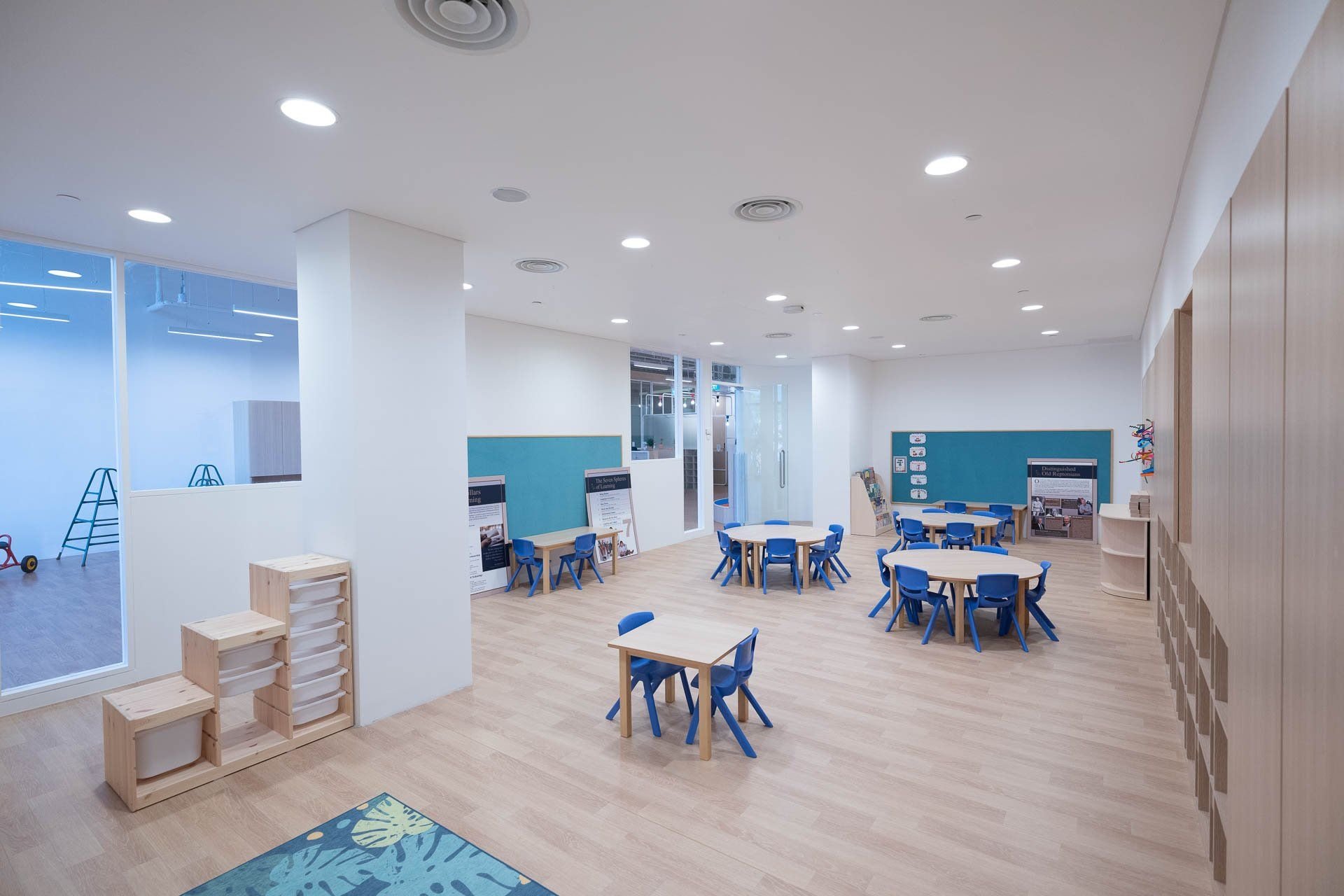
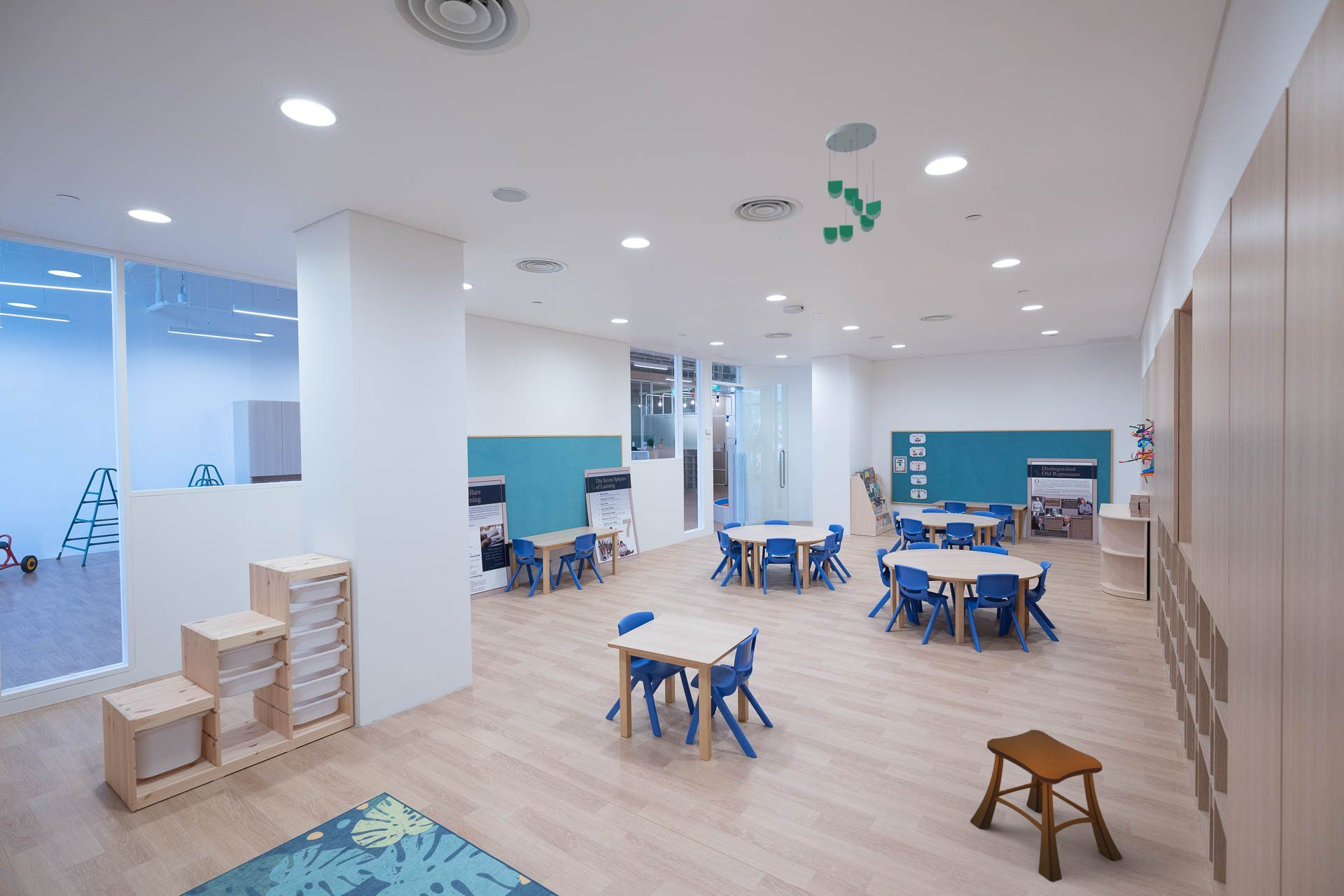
+ ceiling mobile (851, 188)
+ stool (1042, 794)
